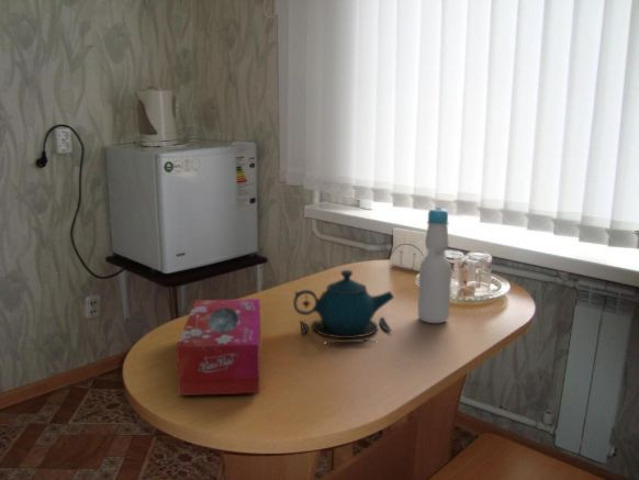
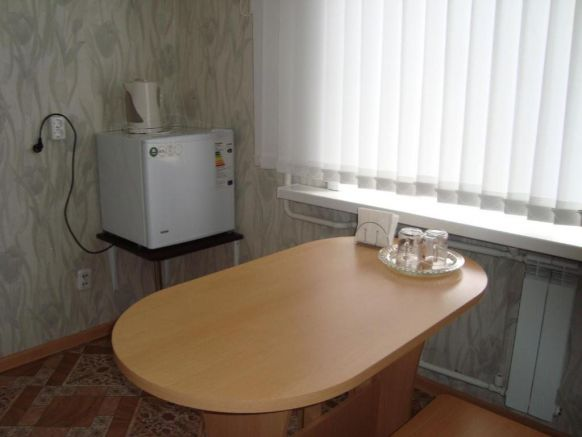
- bottle (435, 264)
- tissue box (223, 342)
- teapot (343, 299)
